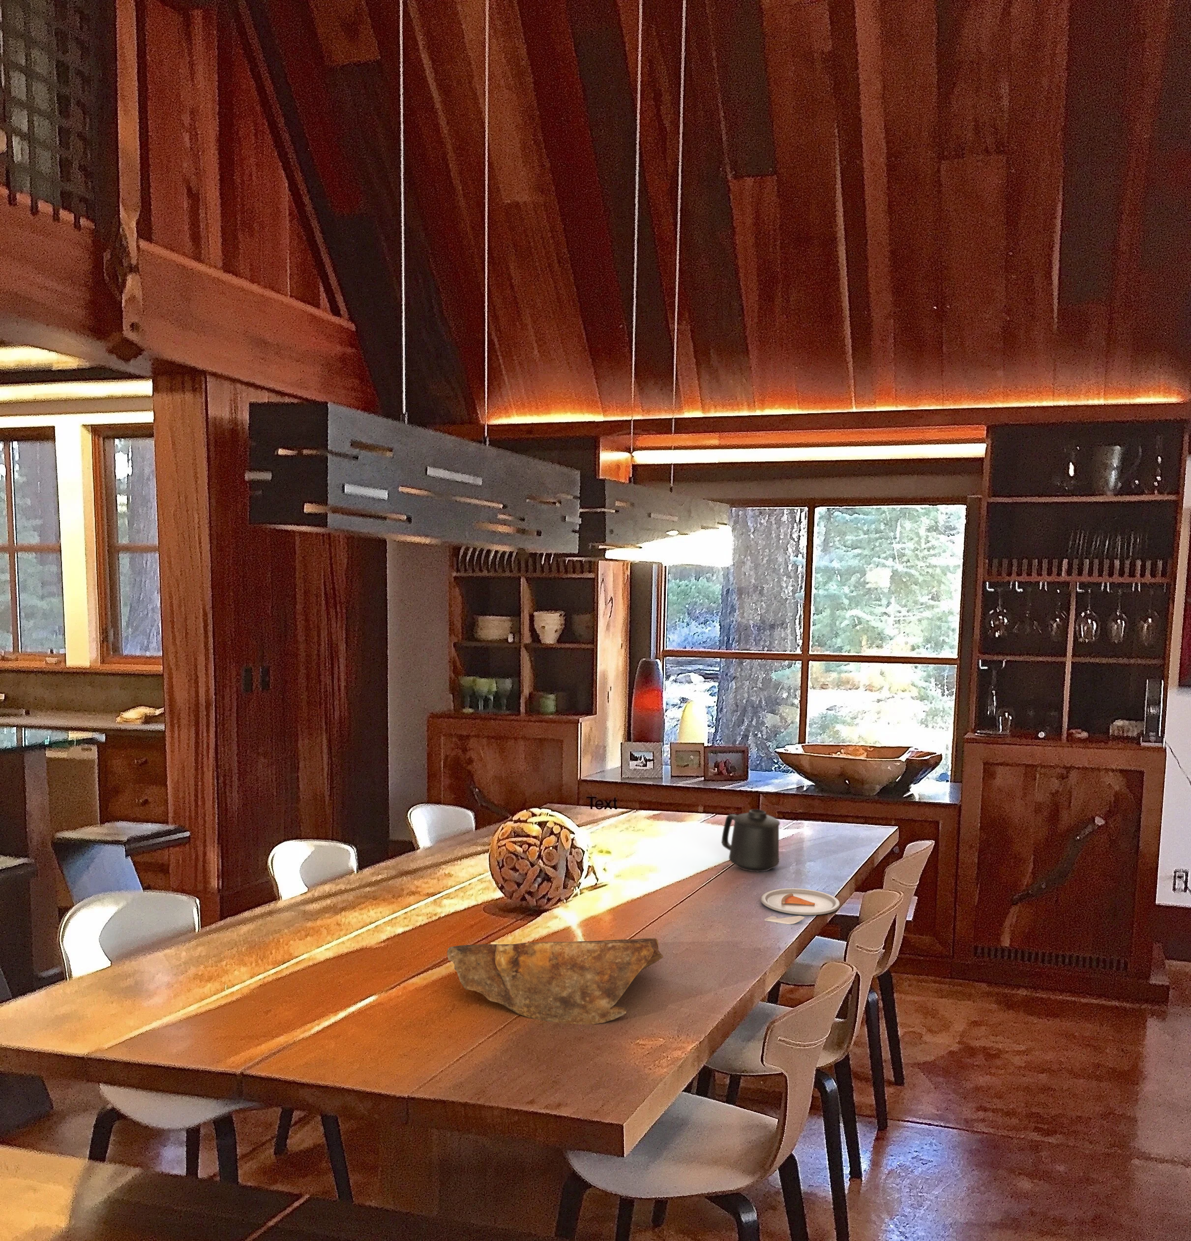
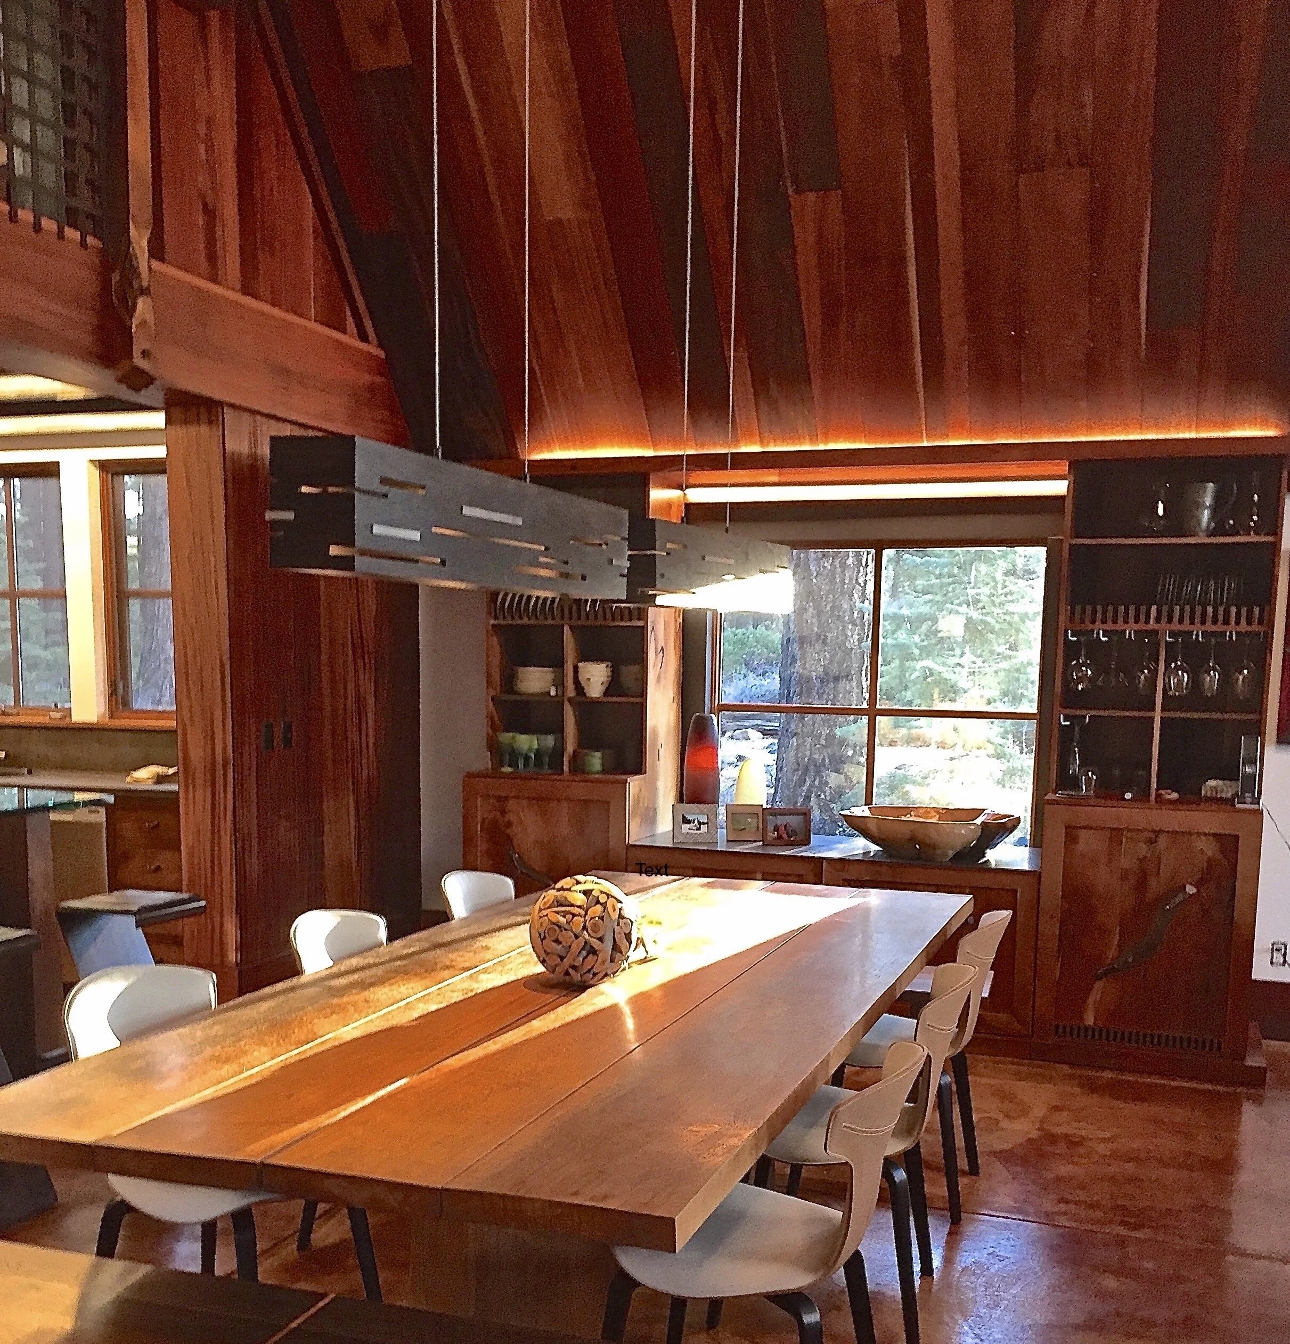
- dinner plate (795, 905)
- mug (748, 838)
- wooden bowl (563, 952)
